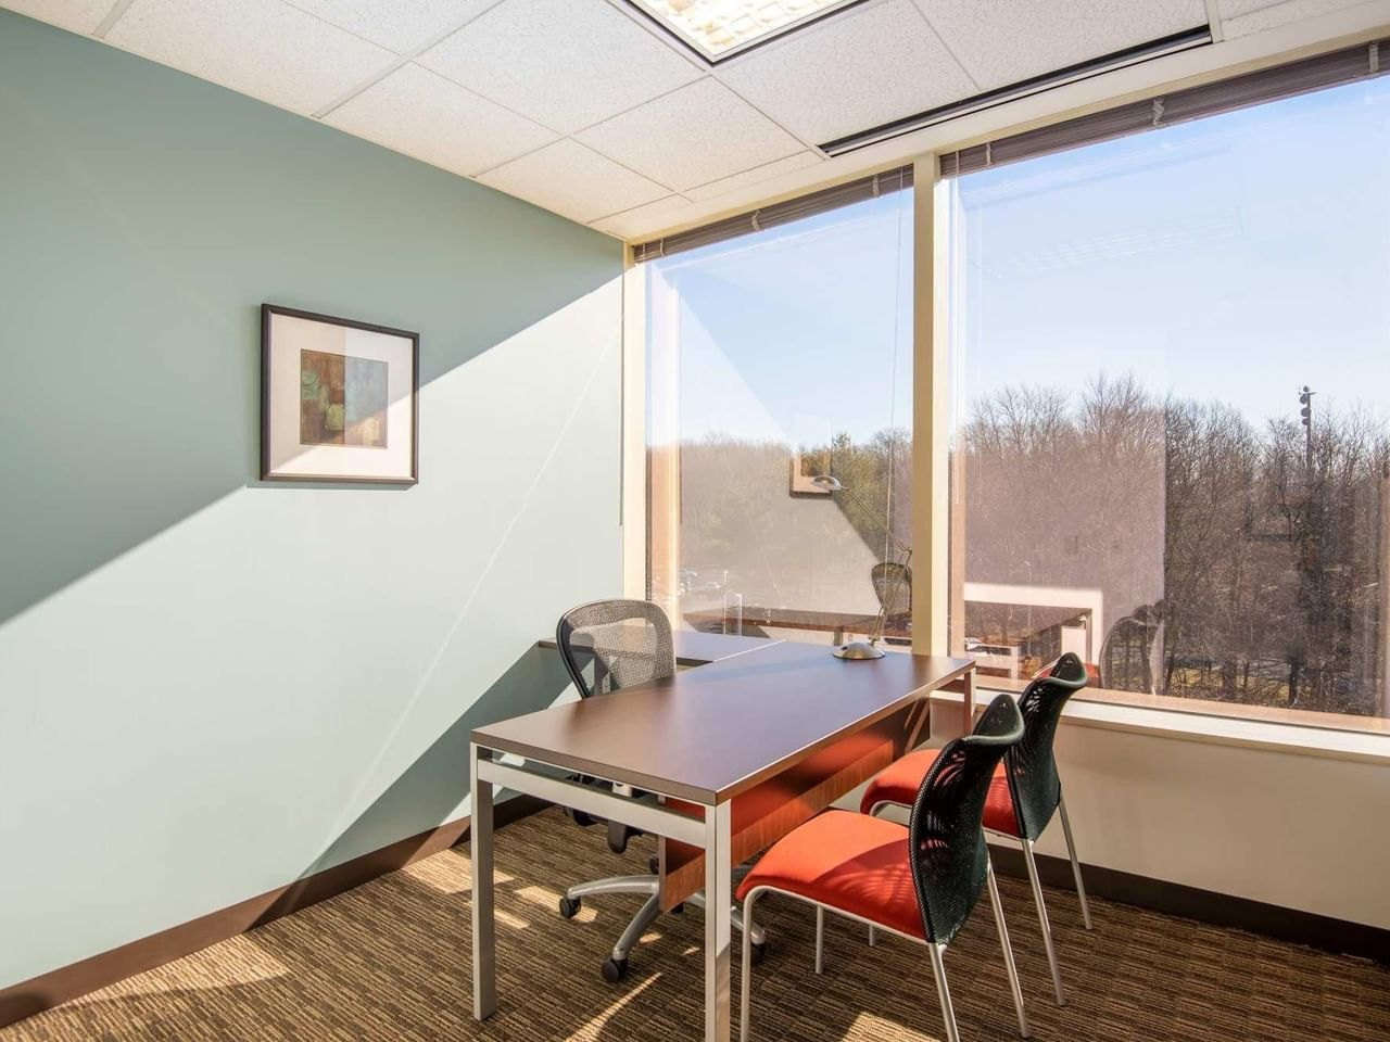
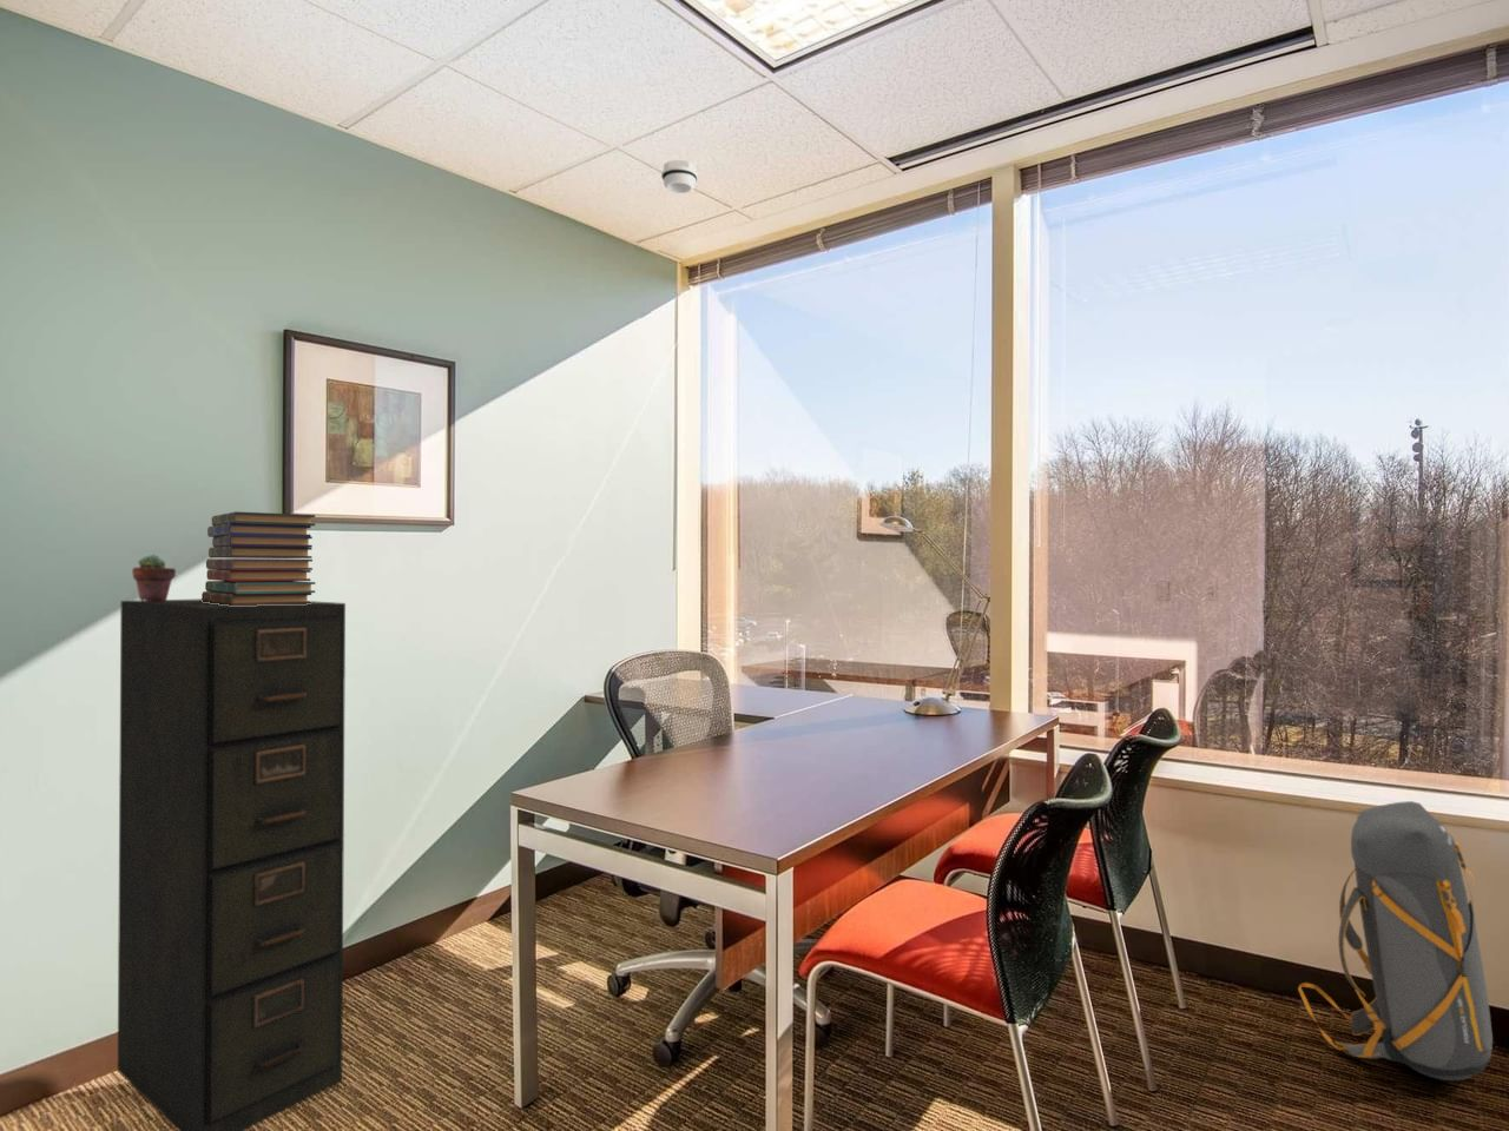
+ filing cabinet (233, 840)
+ potted succulent (153, 576)
+ backpack (1390, 930)
+ smoke detector (680, 177)
+ book stack (260, 557)
